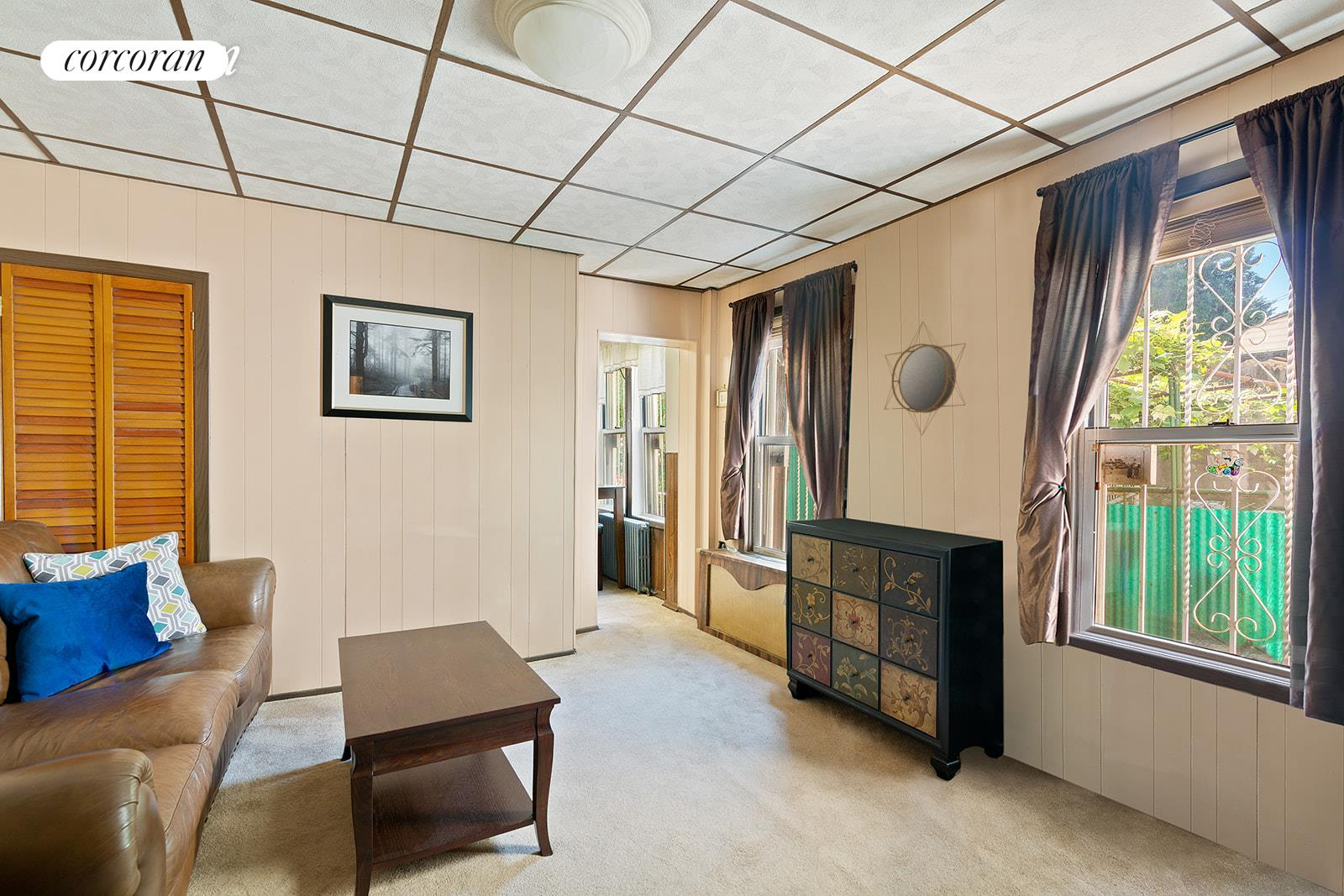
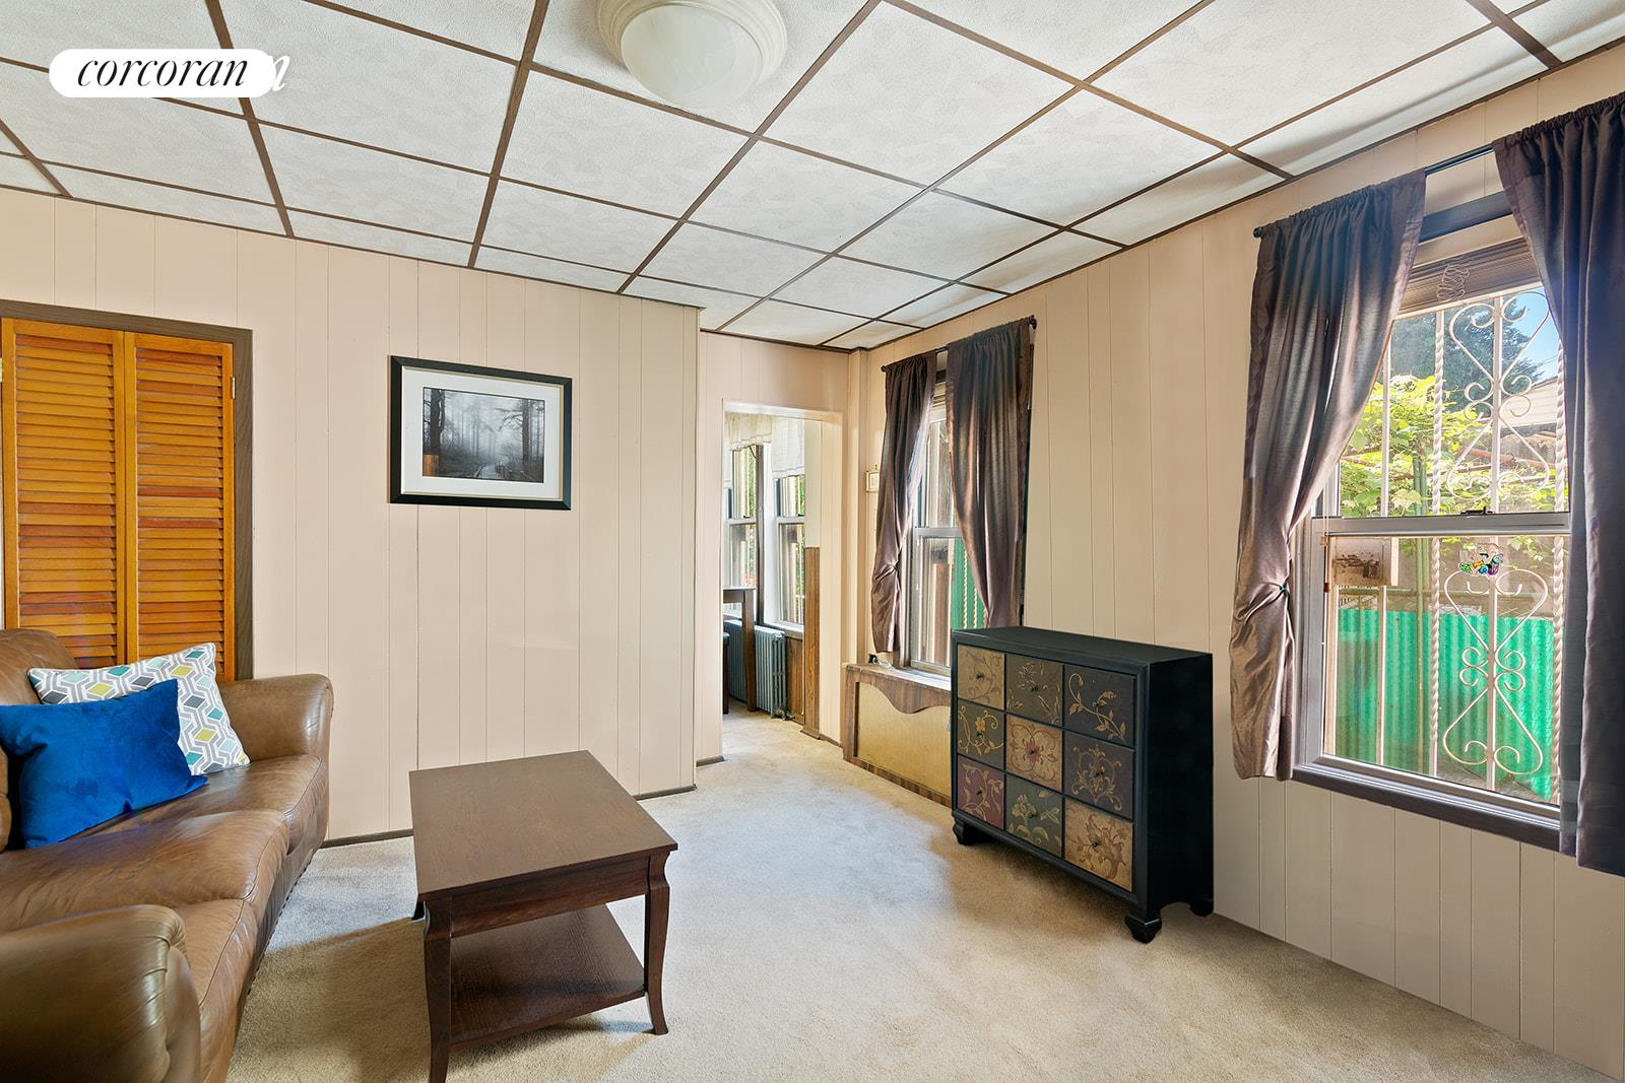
- home mirror (922, 378)
